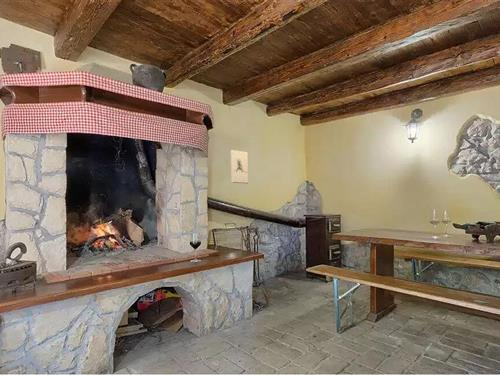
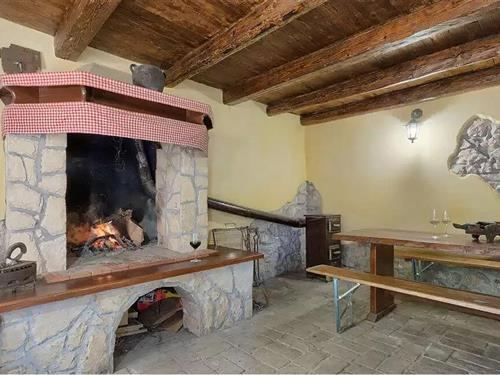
- wall sculpture (239, 167)
